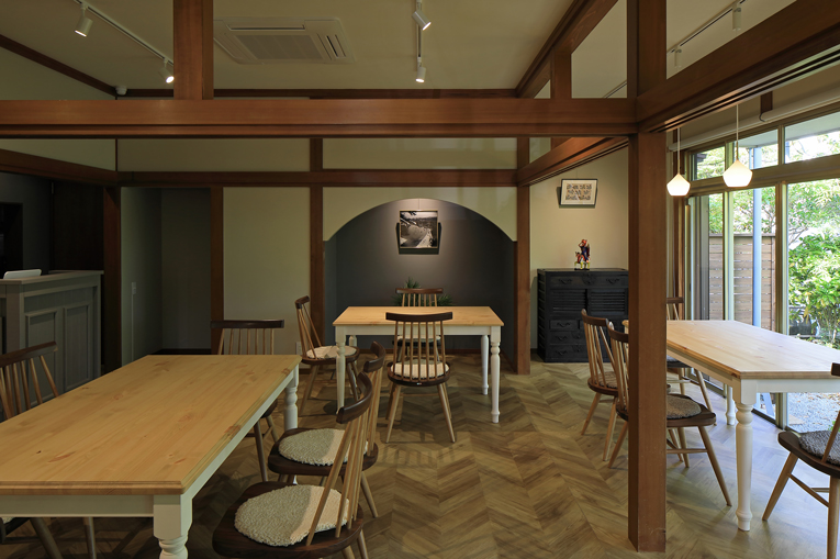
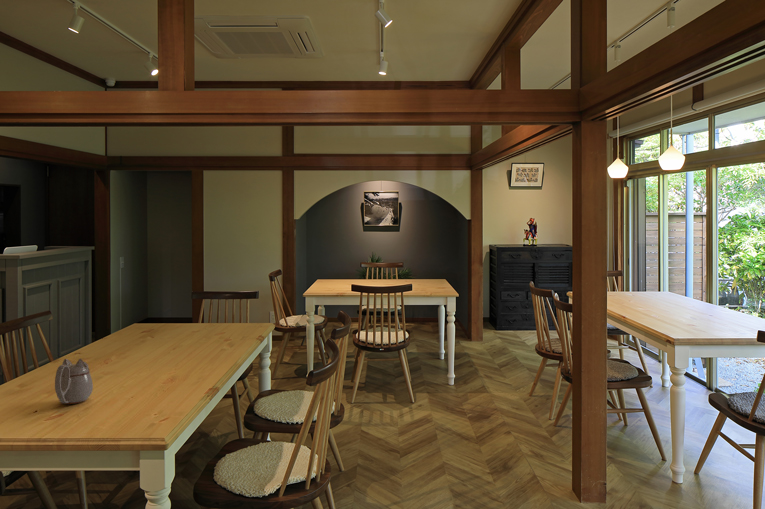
+ teapot (73, 380)
